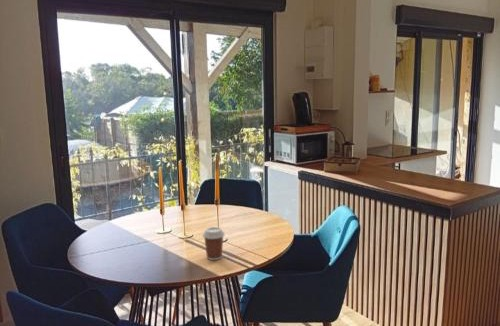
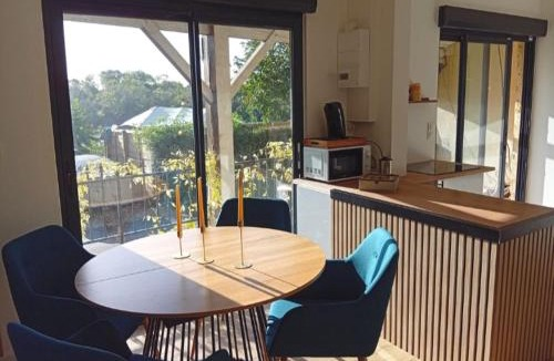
- coffee cup (213, 243)
